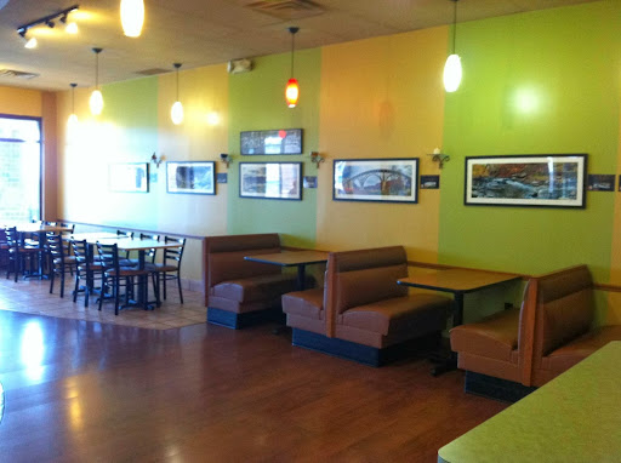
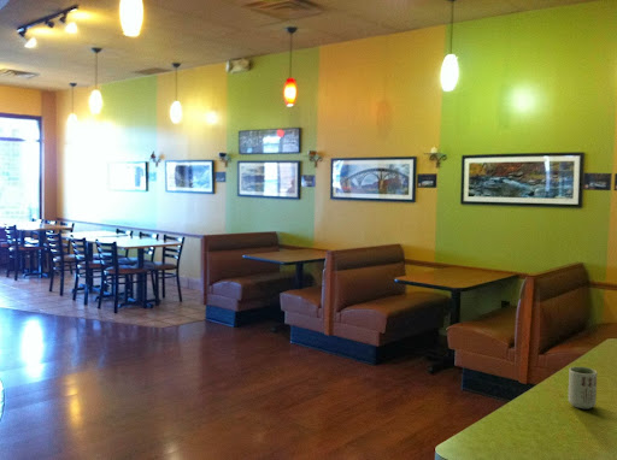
+ cup (582, 388)
